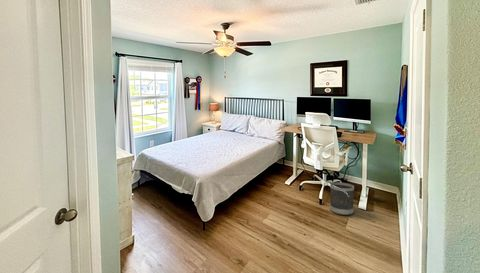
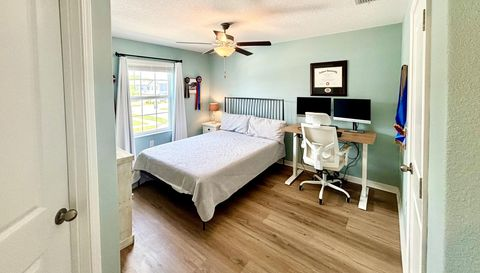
- wastebasket (341, 197)
